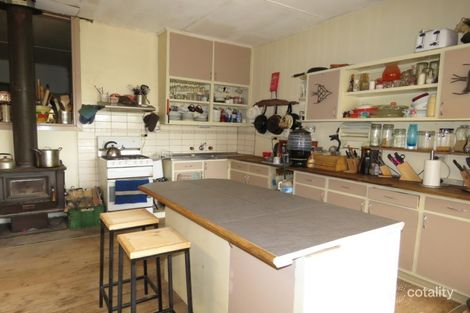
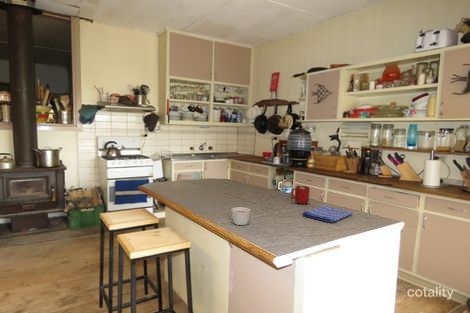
+ mug (299, 195)
+ dish towel (327, 212)
+ candle (240, 216)
